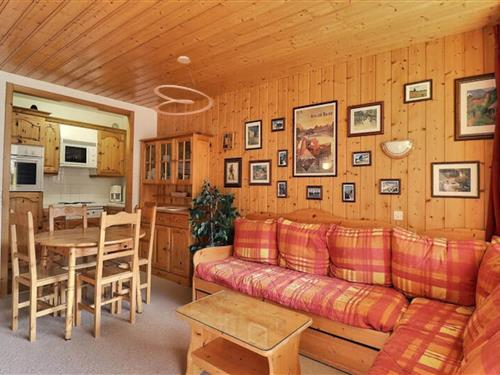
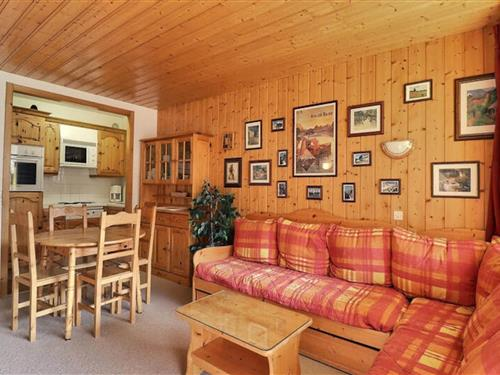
- ceiling light fixture (184, 87)
